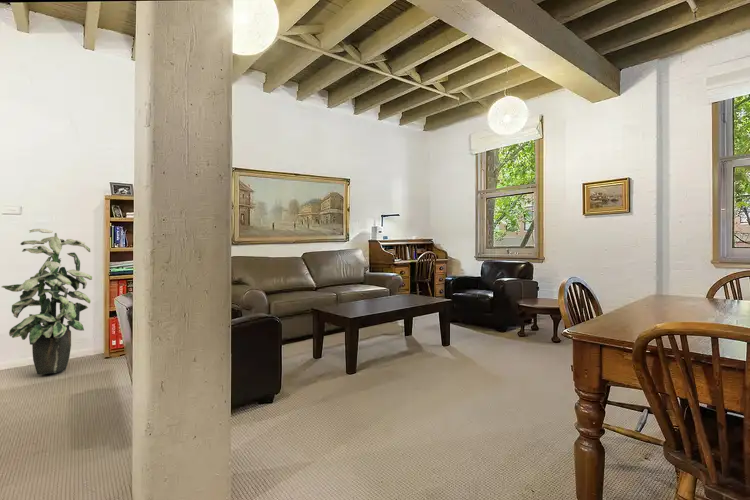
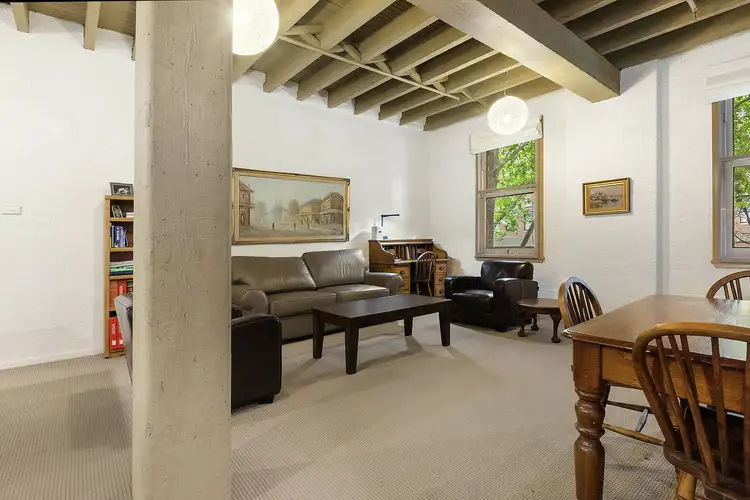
- indoor plant (49, 300)
